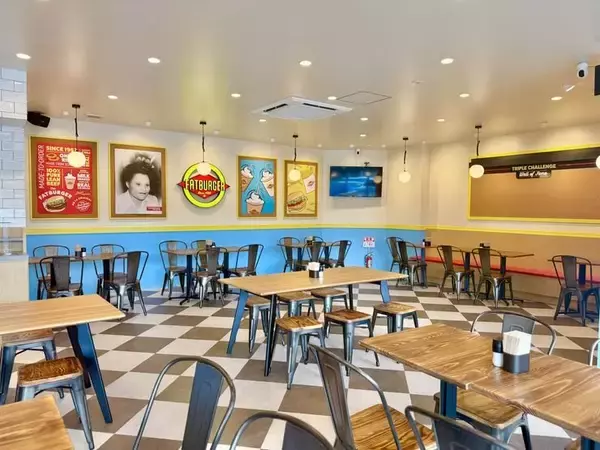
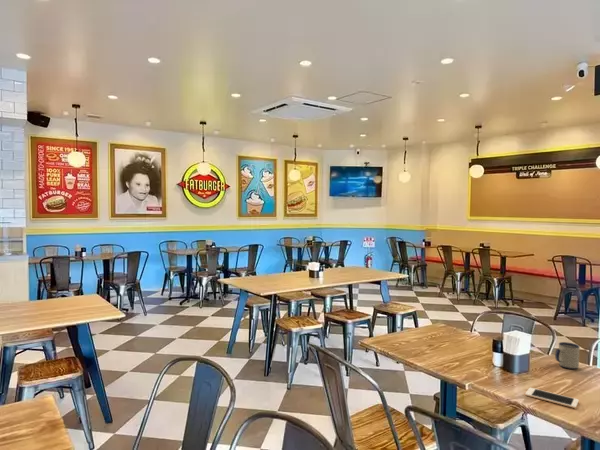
+ cell phone (551, 397)
+ mug (565, 355)
